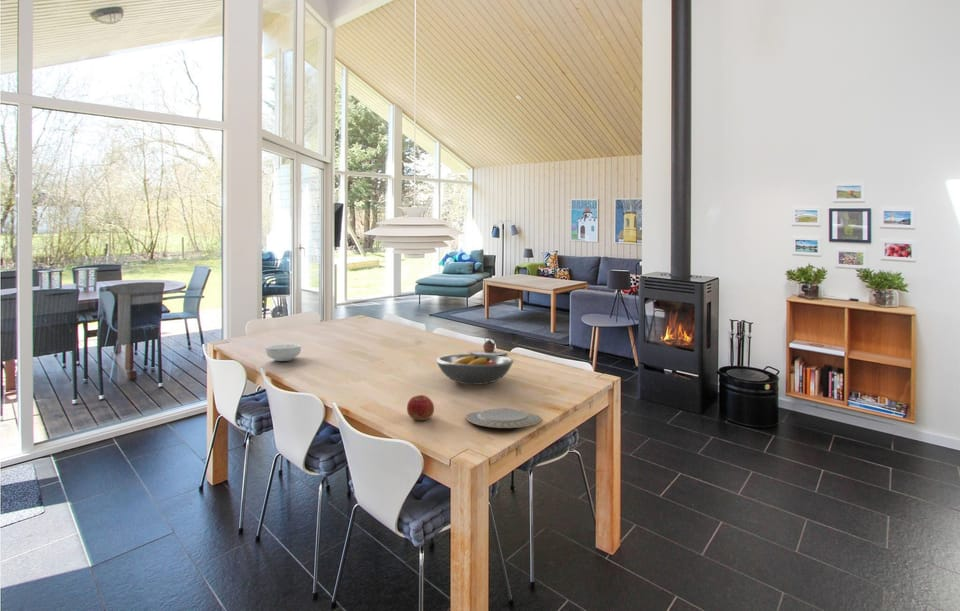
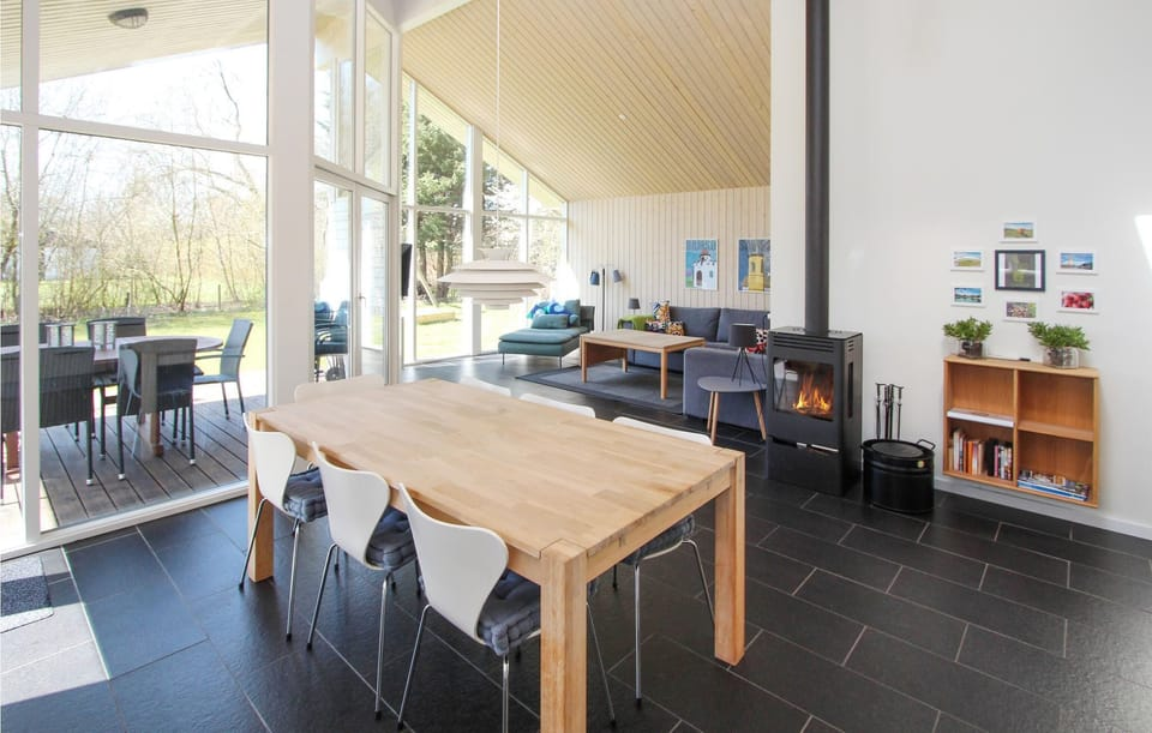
- teapot (488, 344)
- cereal bowl (283, 353)
- chinaware (503, 416)
- apple (420, 407)
- fruit bowl (474, 367)
